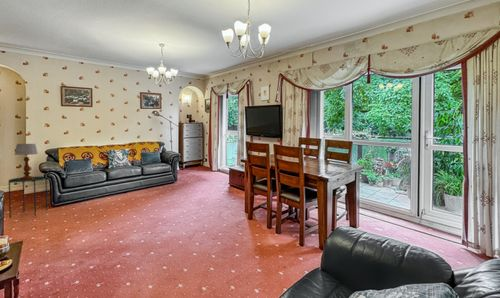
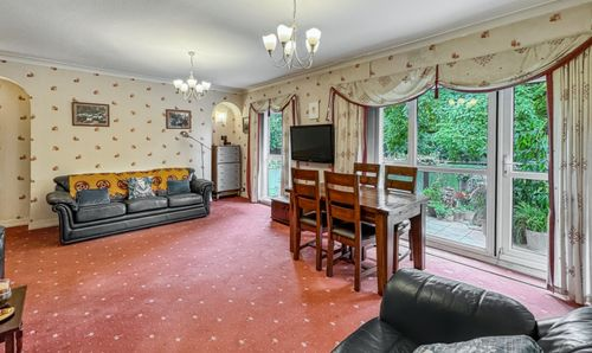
- side table (34, 196)
- table lamp (26, 161)
